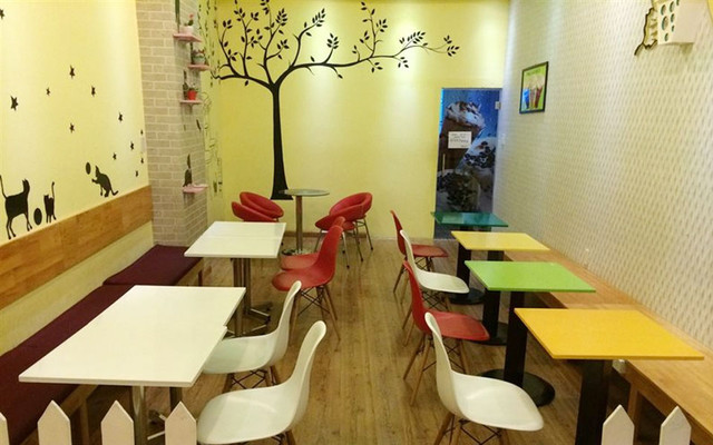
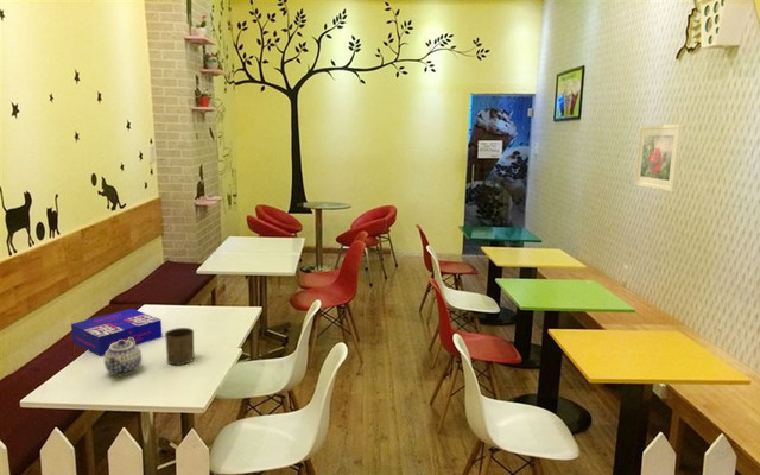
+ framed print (657, 157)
+ board game (116, 330)
+ cup (179, 346)
+ teapot (122, 355)
